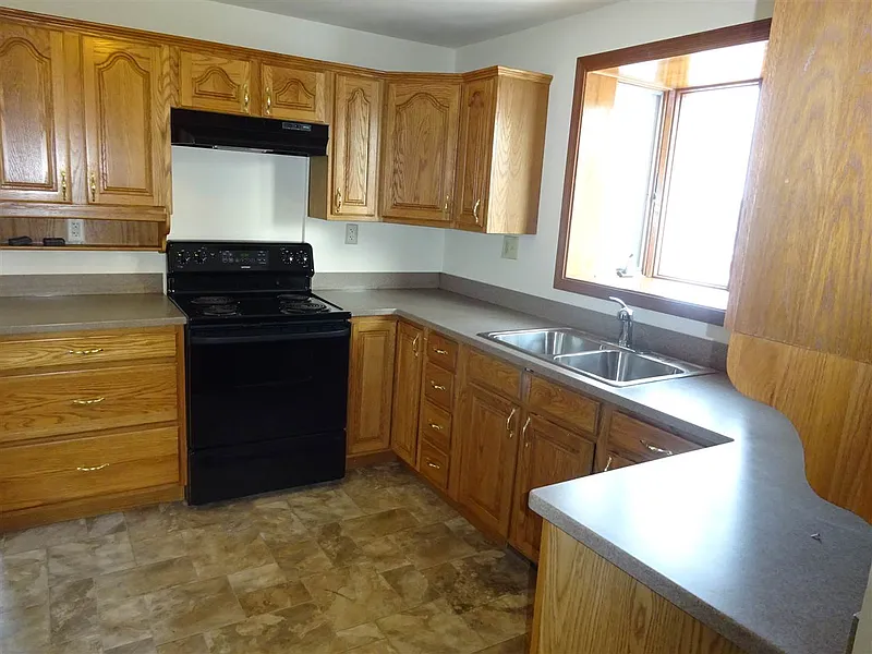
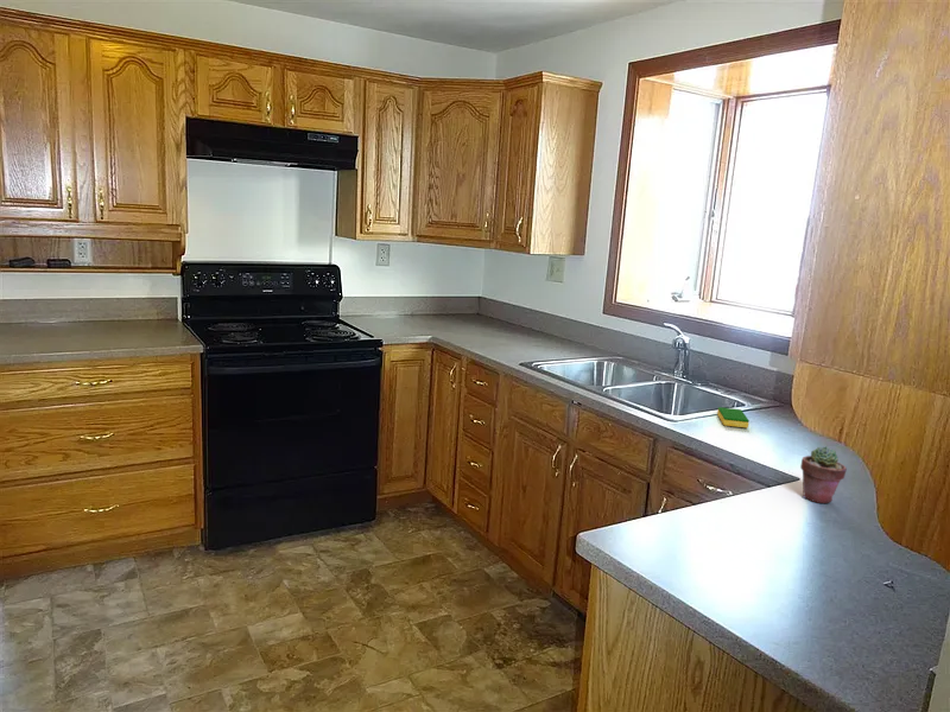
+ dish sponge (733, 417)
+ potted succulent (822, 472)
